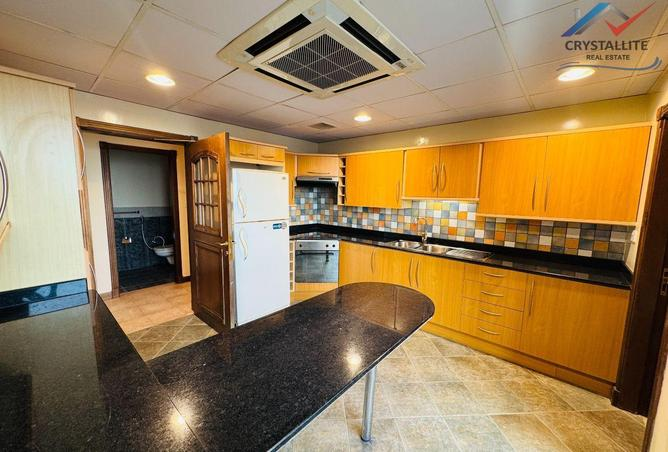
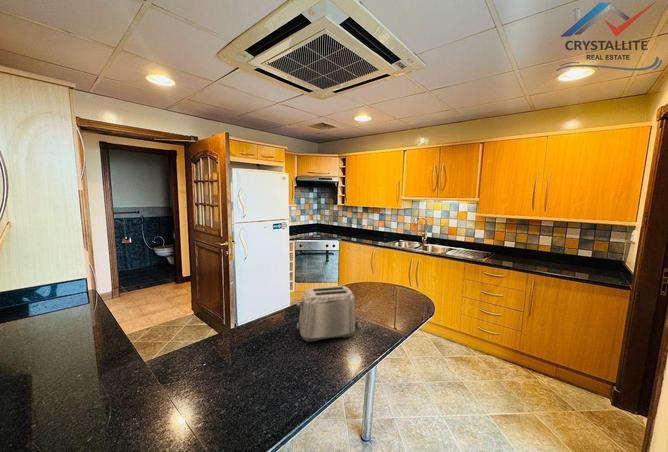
+ toaster (329, 311)
